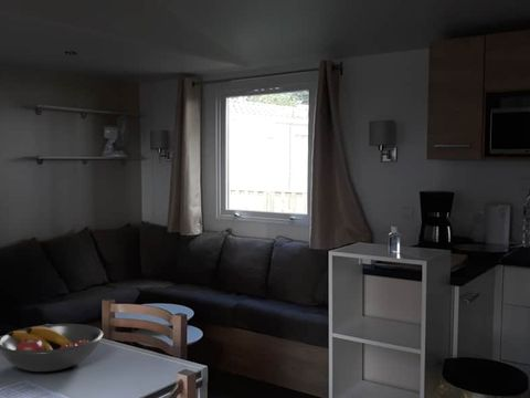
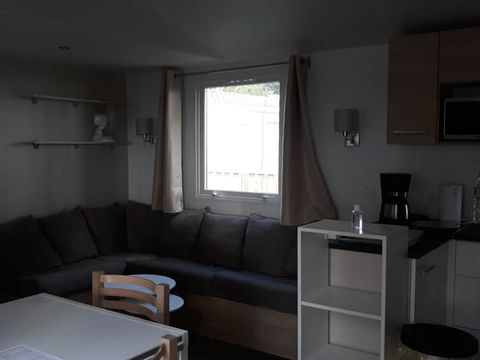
- fruit bowl (51, 346)
